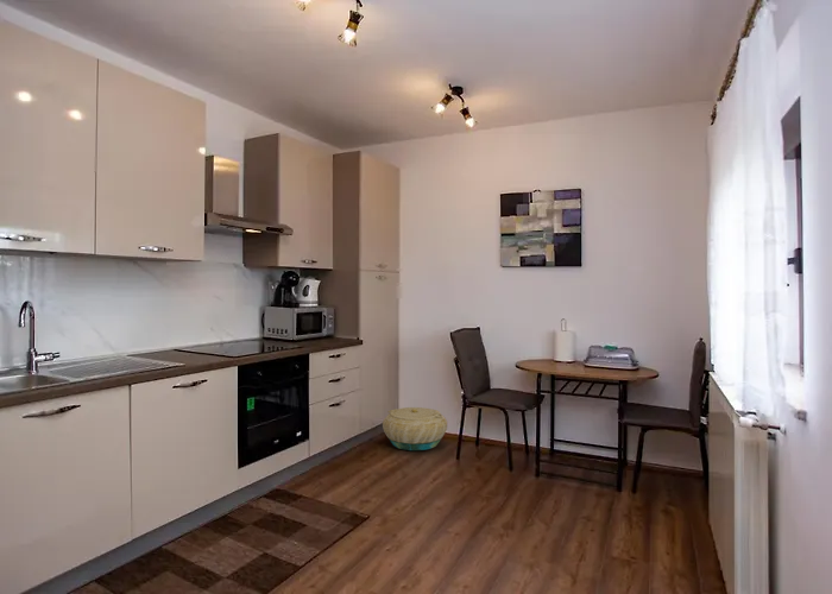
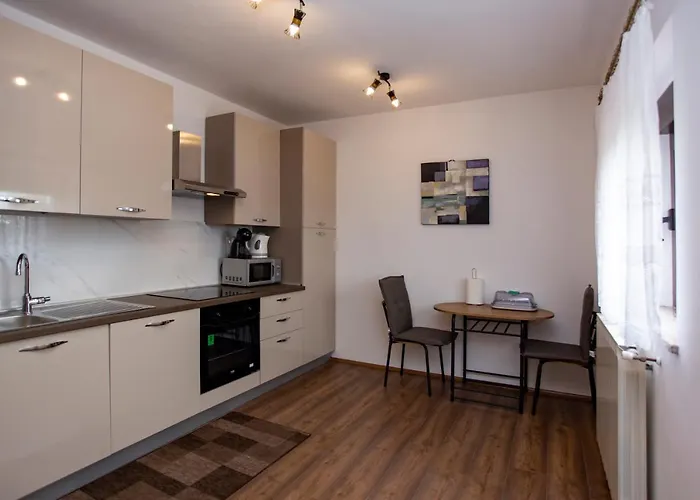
- basket (415, 426)
